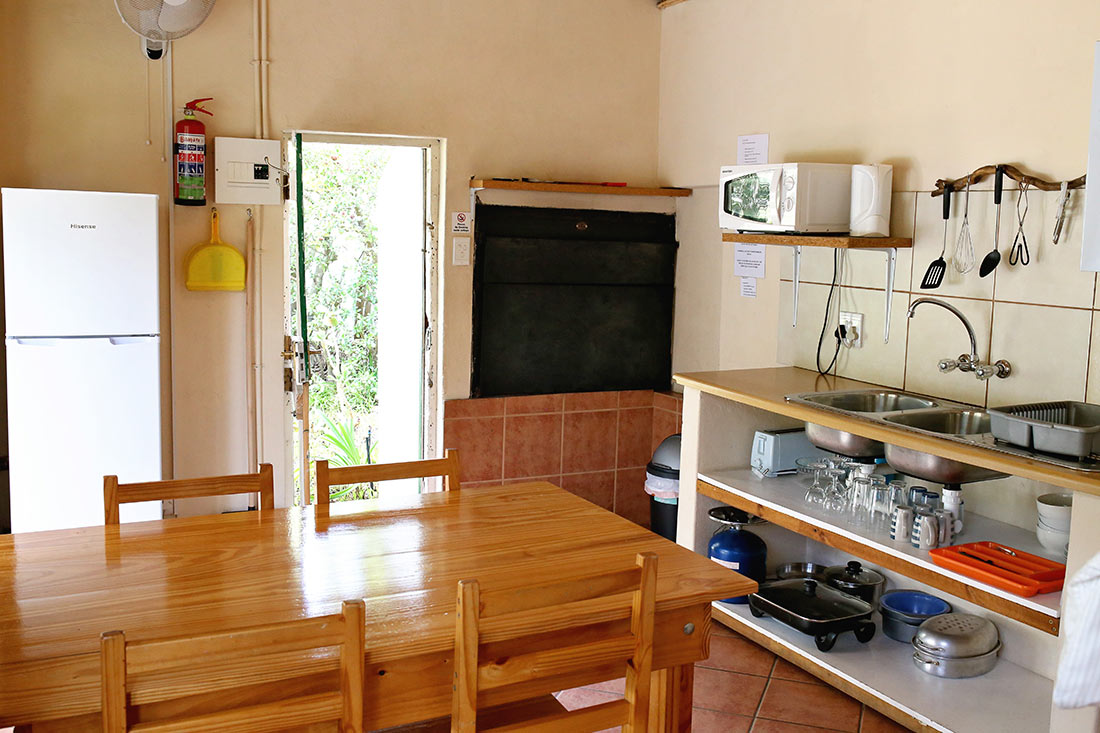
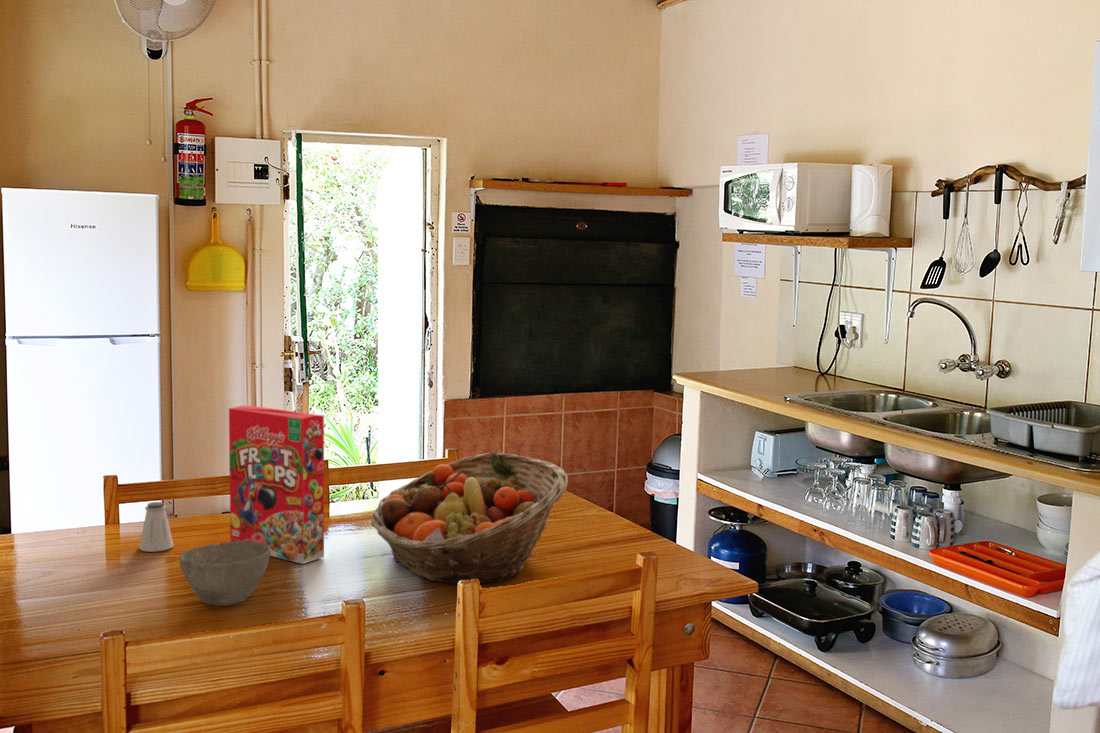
+ bowl (226, 575)
+ cereal box (276, 481)
+ fruit basket (469, 513)
+ saltshaker (156, 525)
